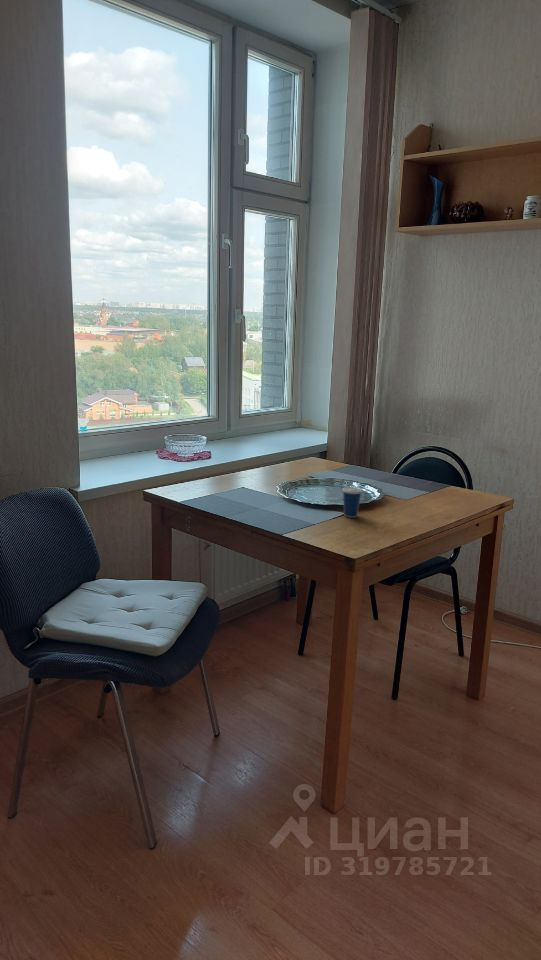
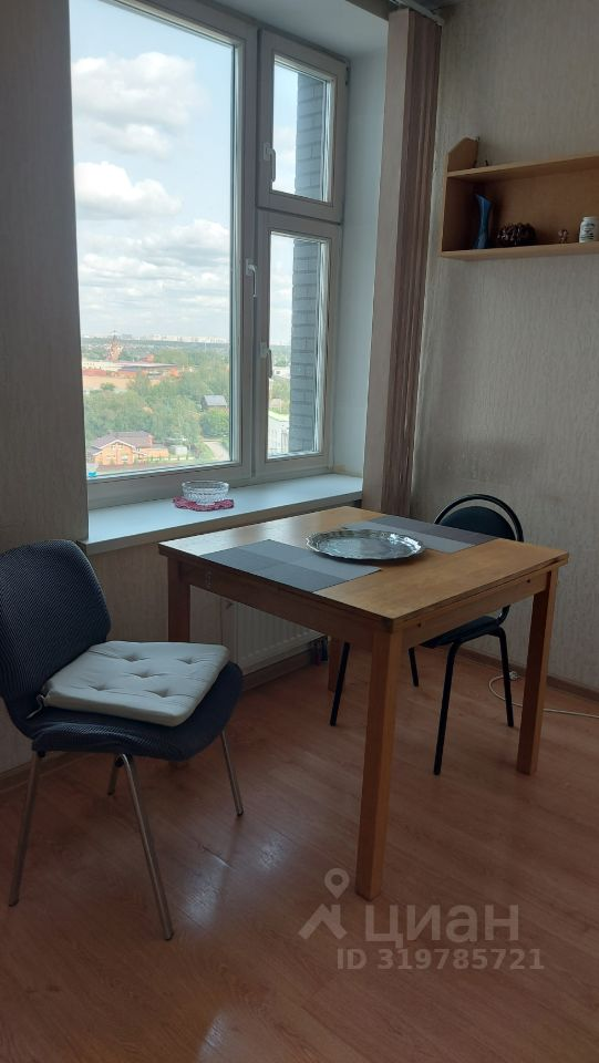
- cup (351, 495)
